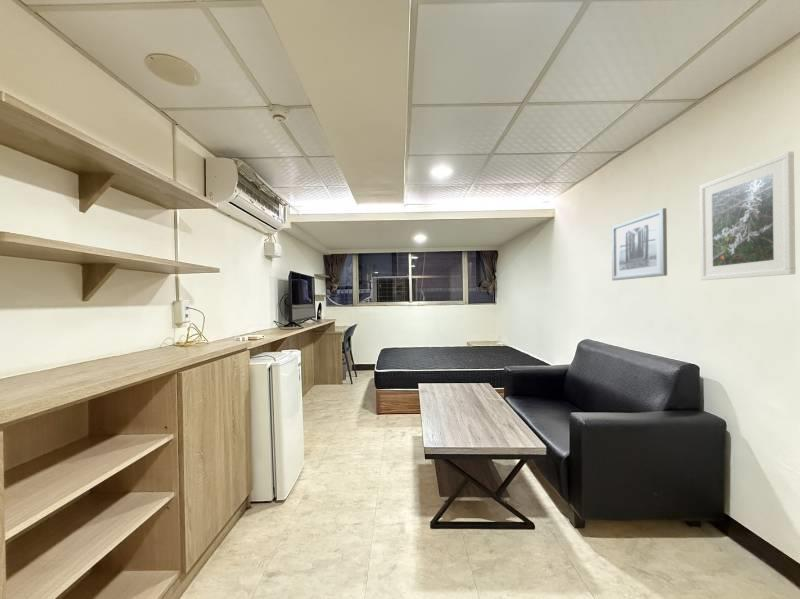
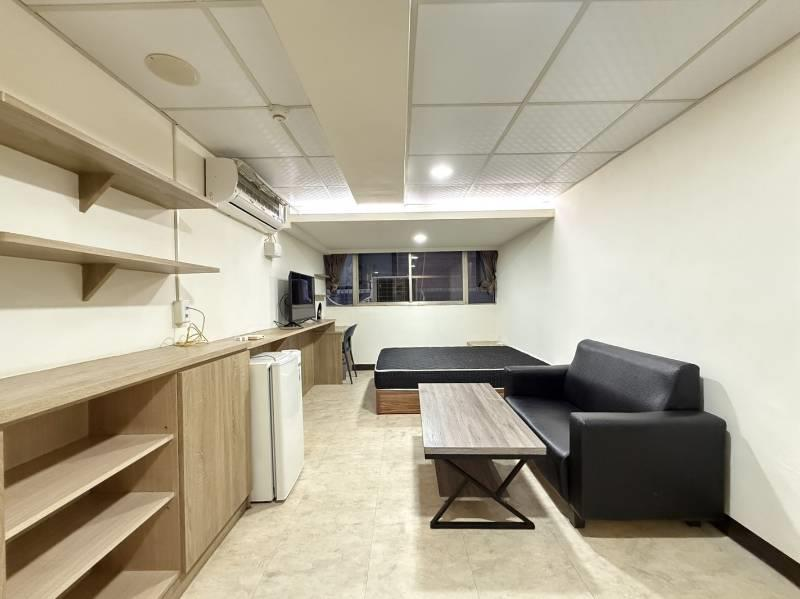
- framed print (741, 224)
- wall art (636, 248)
